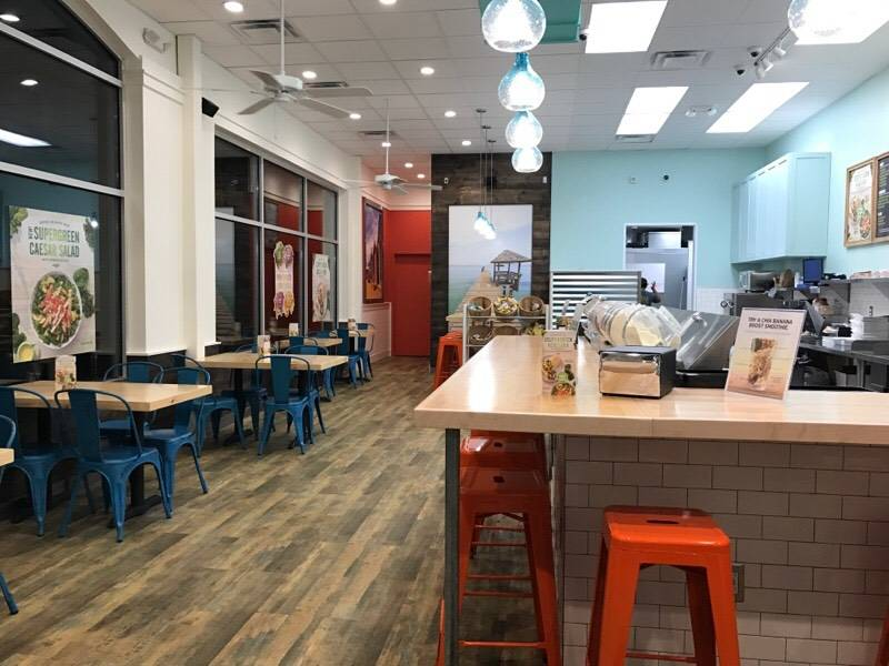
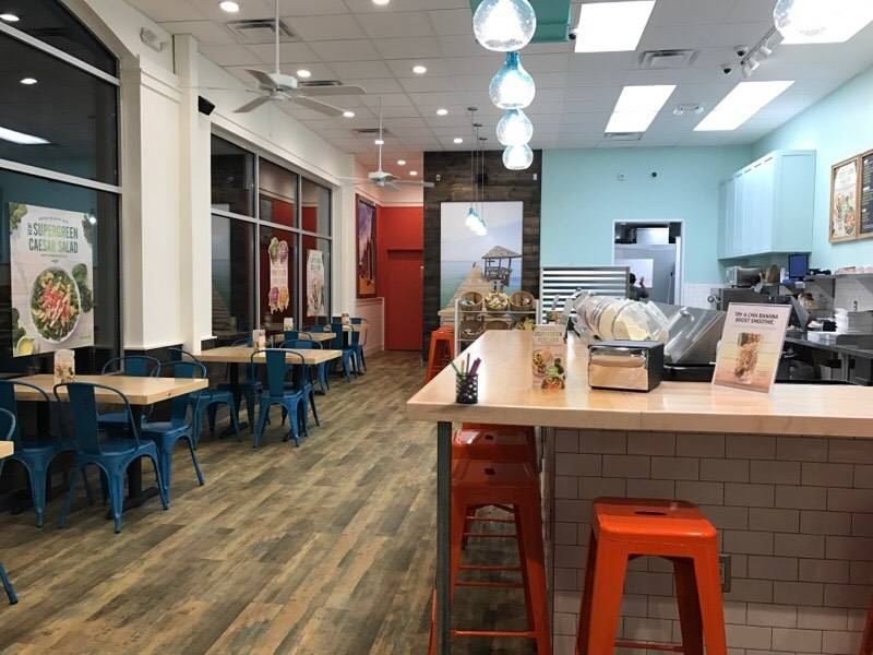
+ pen holder (464, 377)
